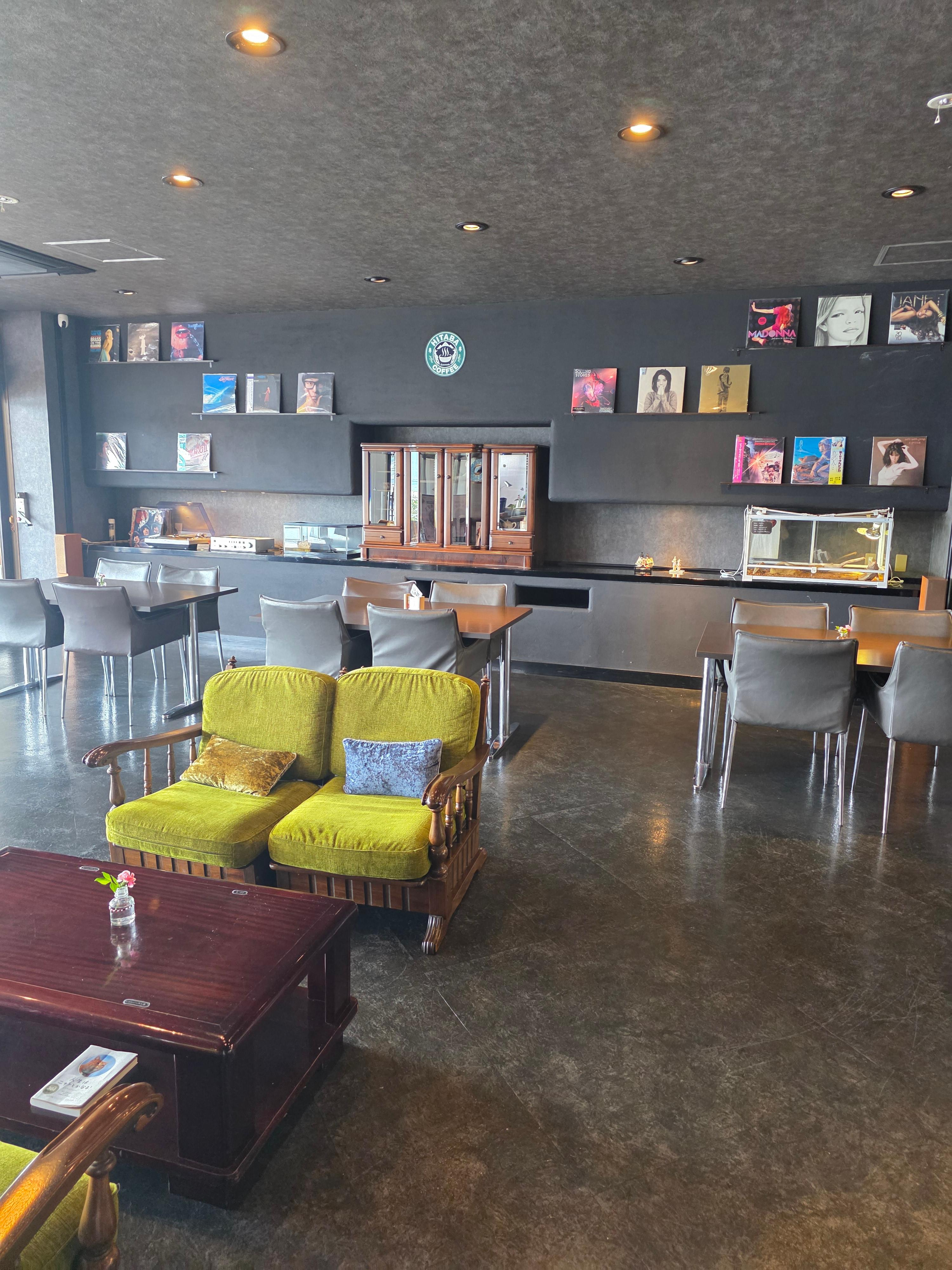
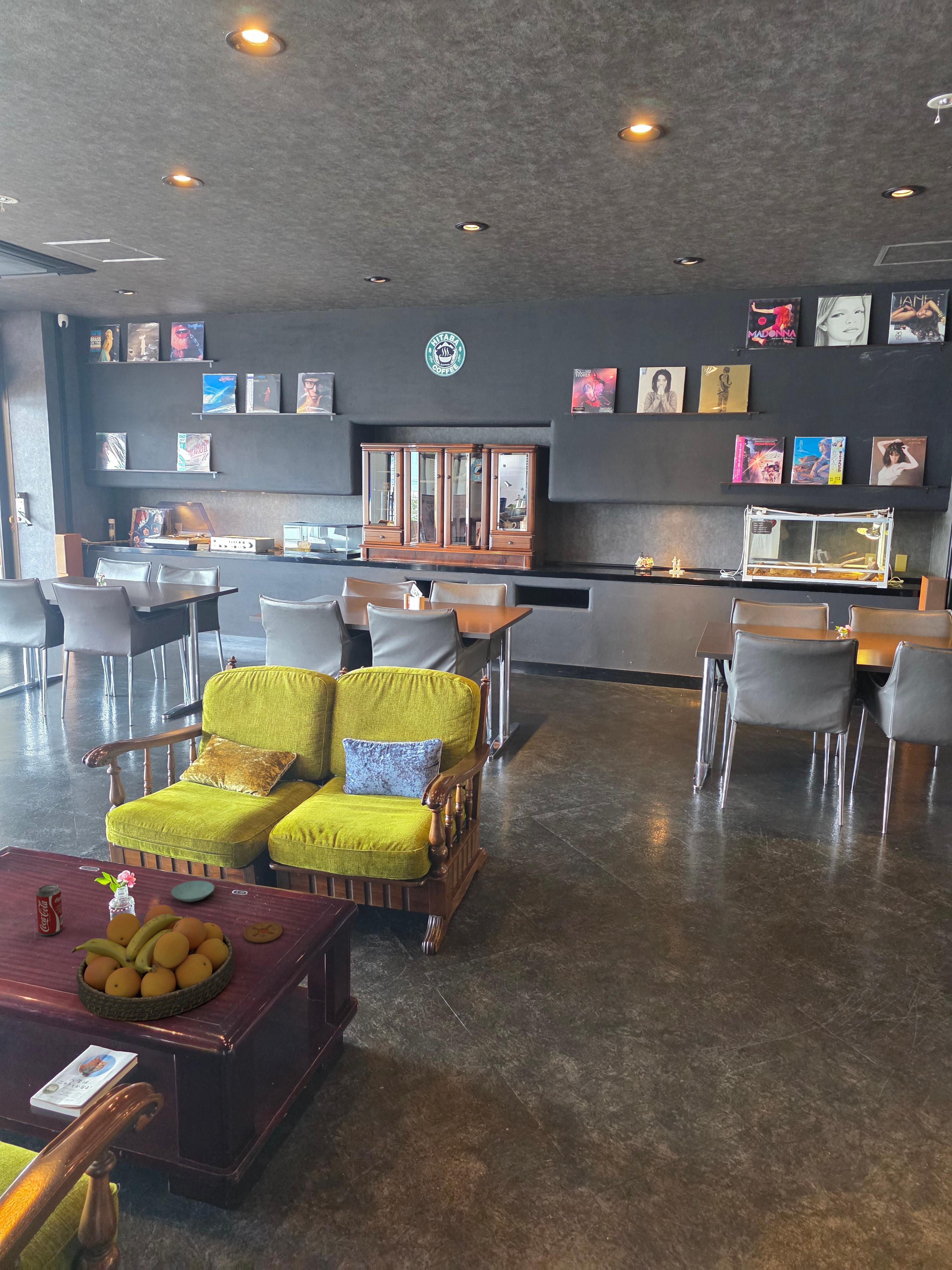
+ coaster (263, 932)
+ saucer (193, 893)
+ fruit bowl (157, 948)
+ beverage can (50, 910)
